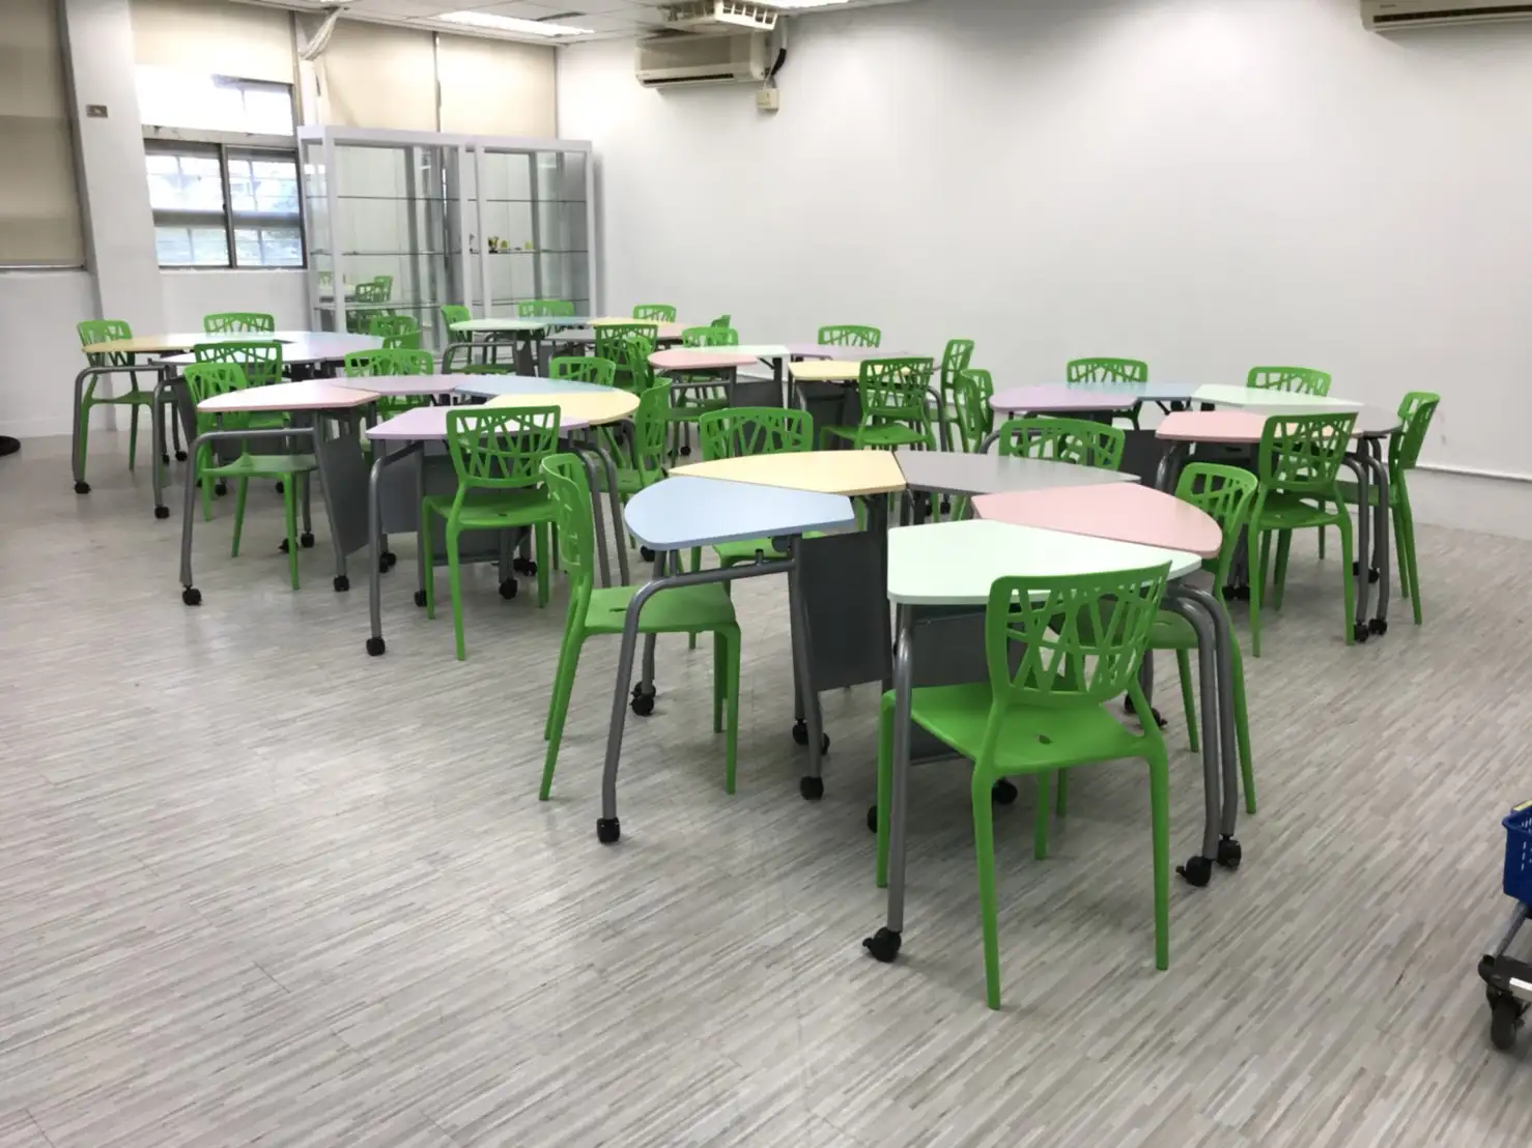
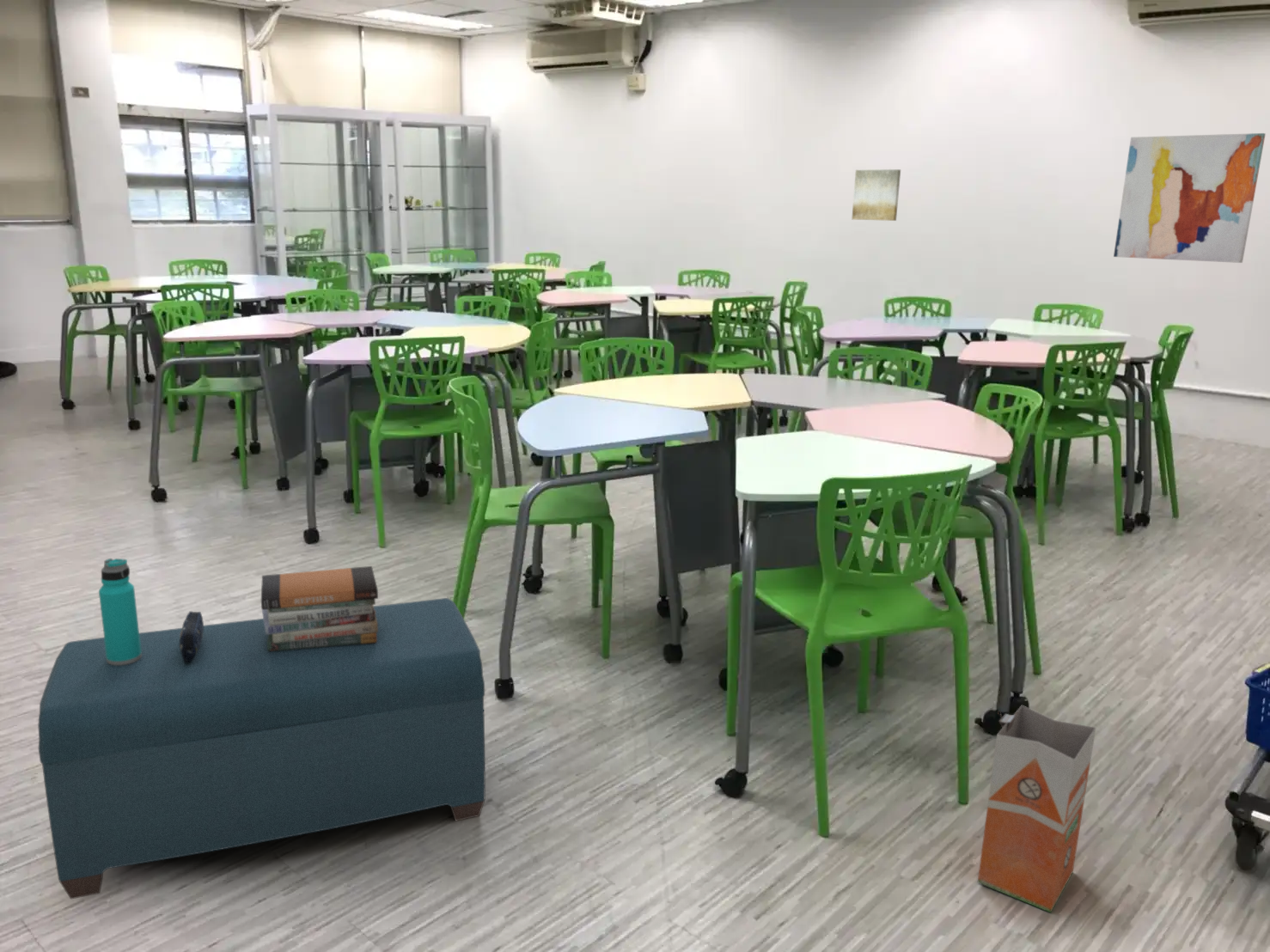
+ wall art (1185, 198)
+ wall art (876, 195)
+ waste bin (1029, 800)
+ pencil case (192, 634)
+ bench (278, 729)
+ book stack (320, 608)
+ water bottle (119, 608)
